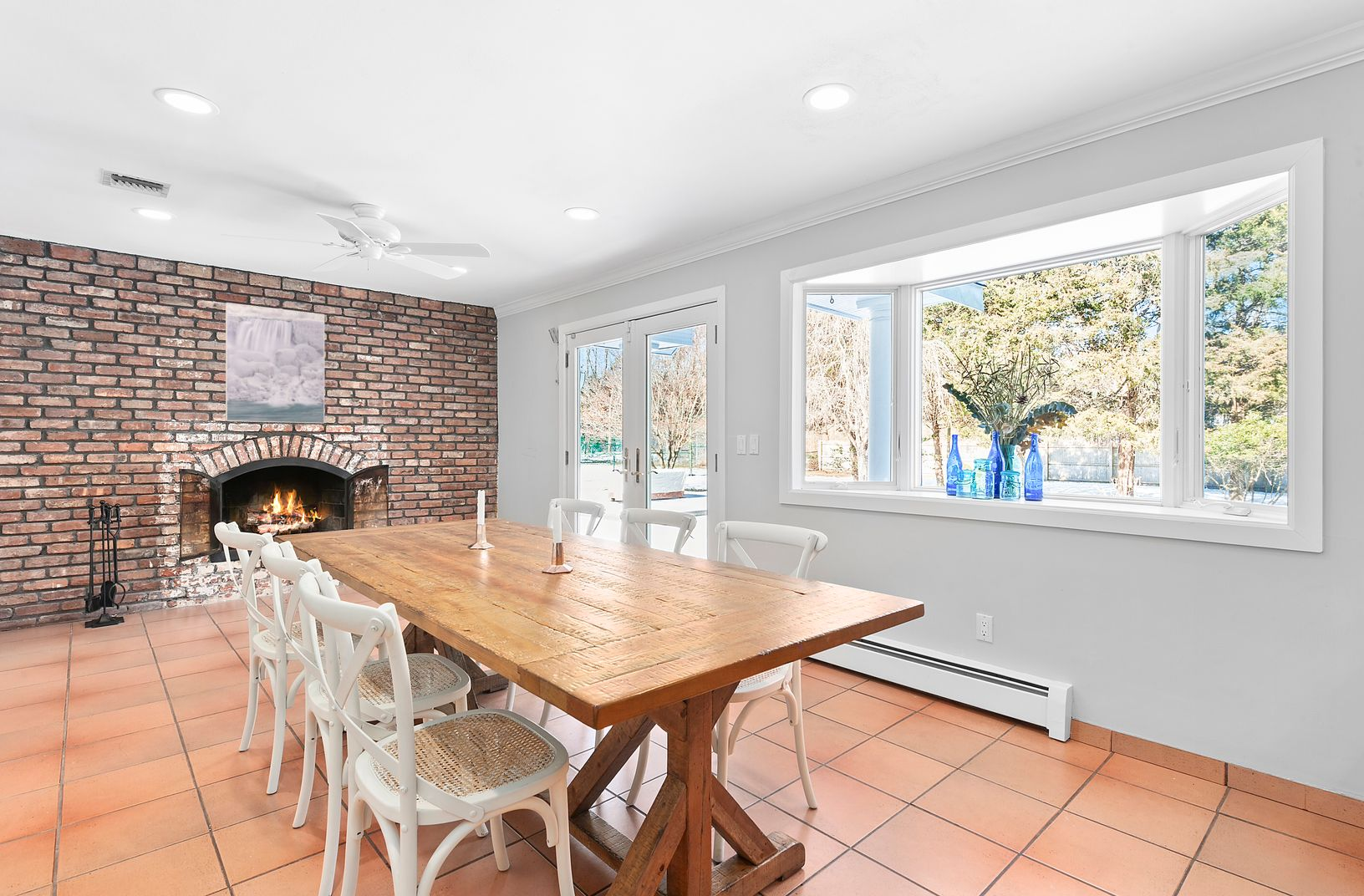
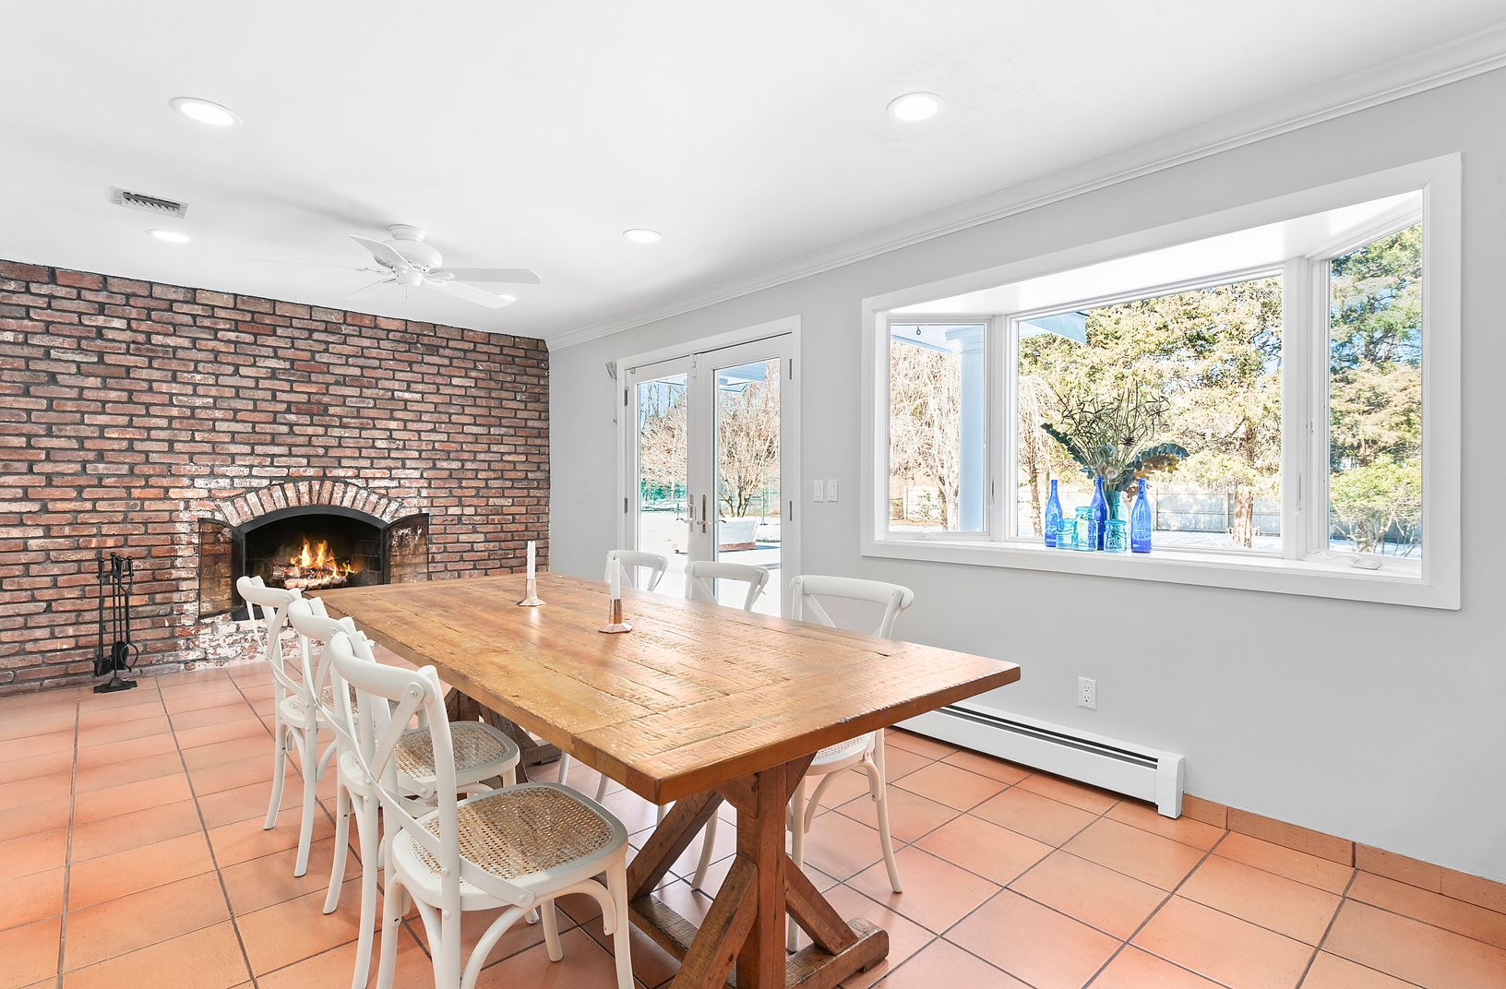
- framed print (277, 365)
